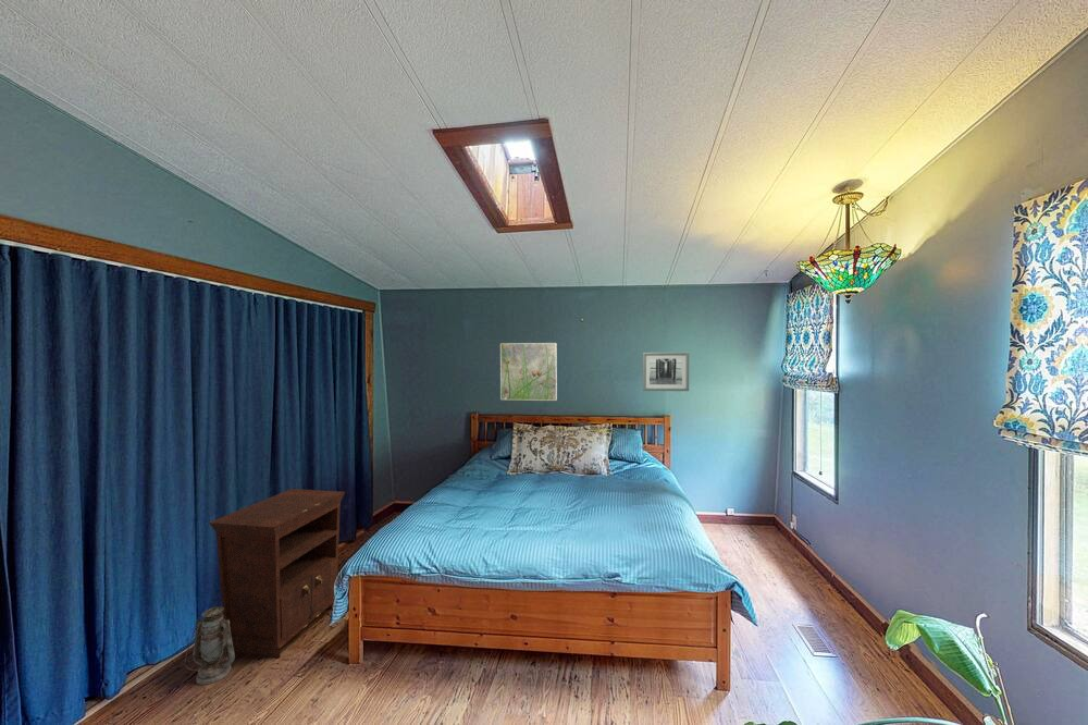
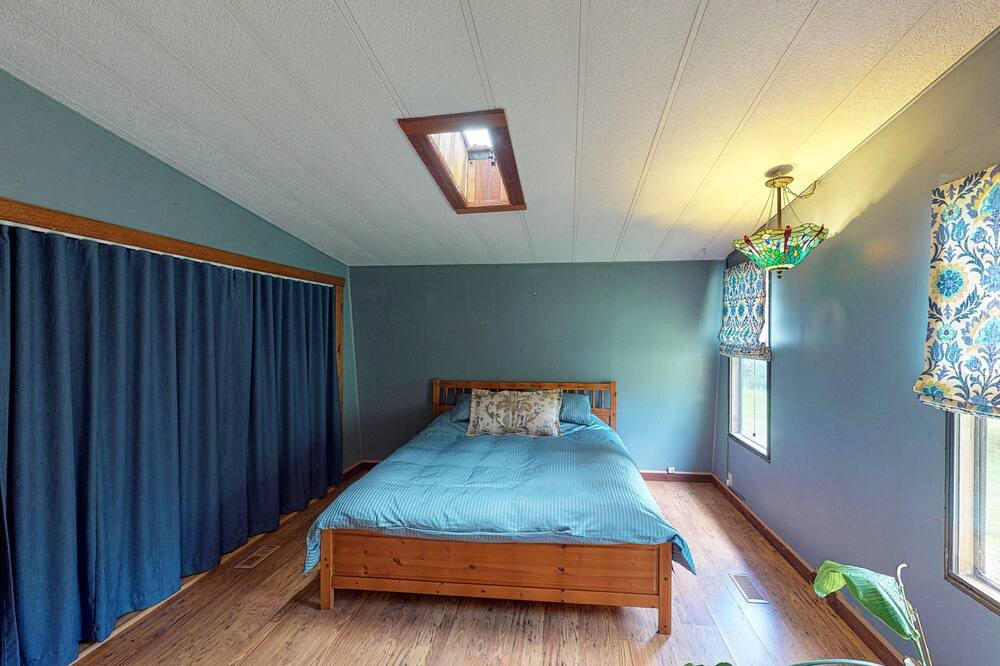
- lantern (212, 642)
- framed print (528, 371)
- wall art (665, 371)
- nightstand (285, 565)
